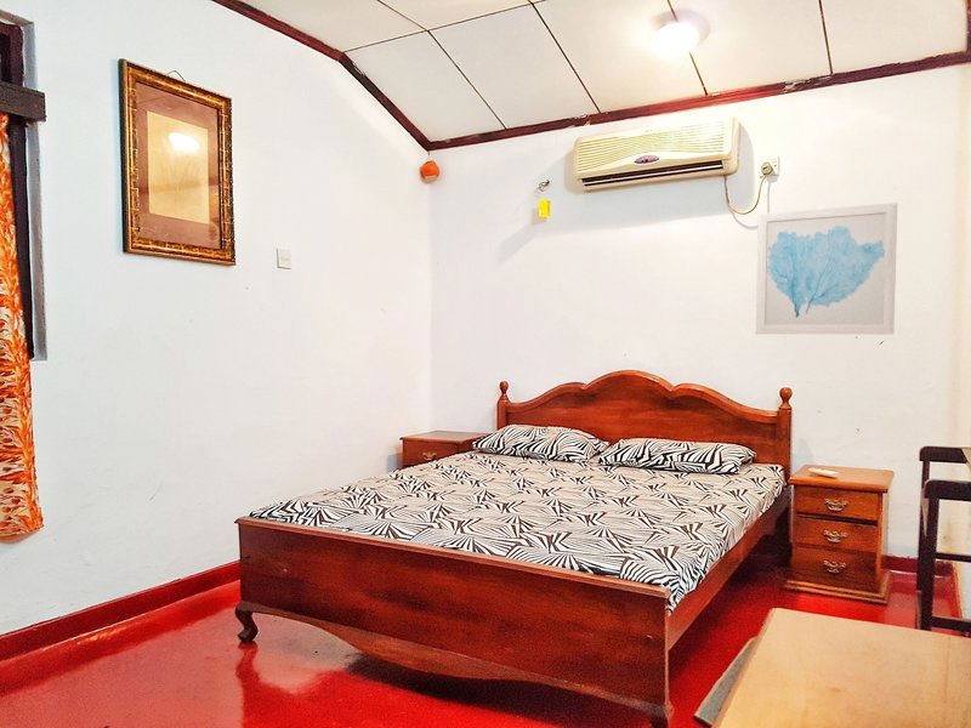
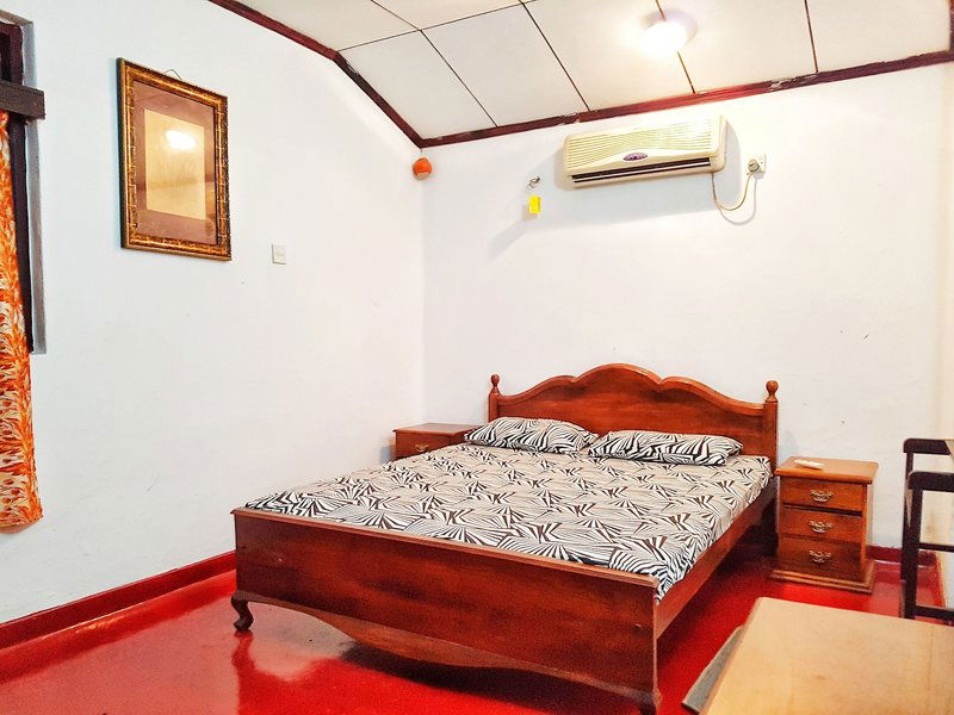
- wall art (823, 271)
